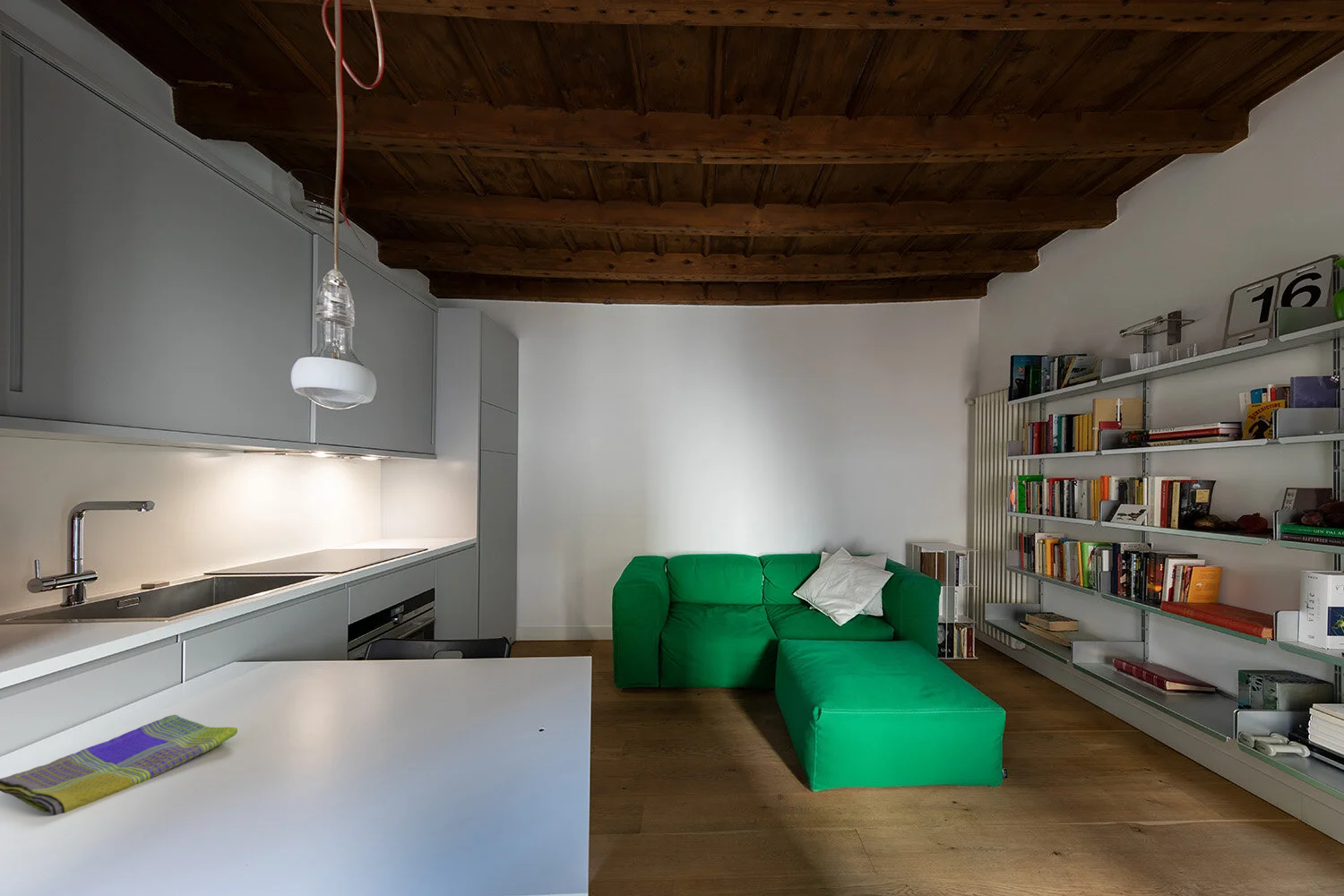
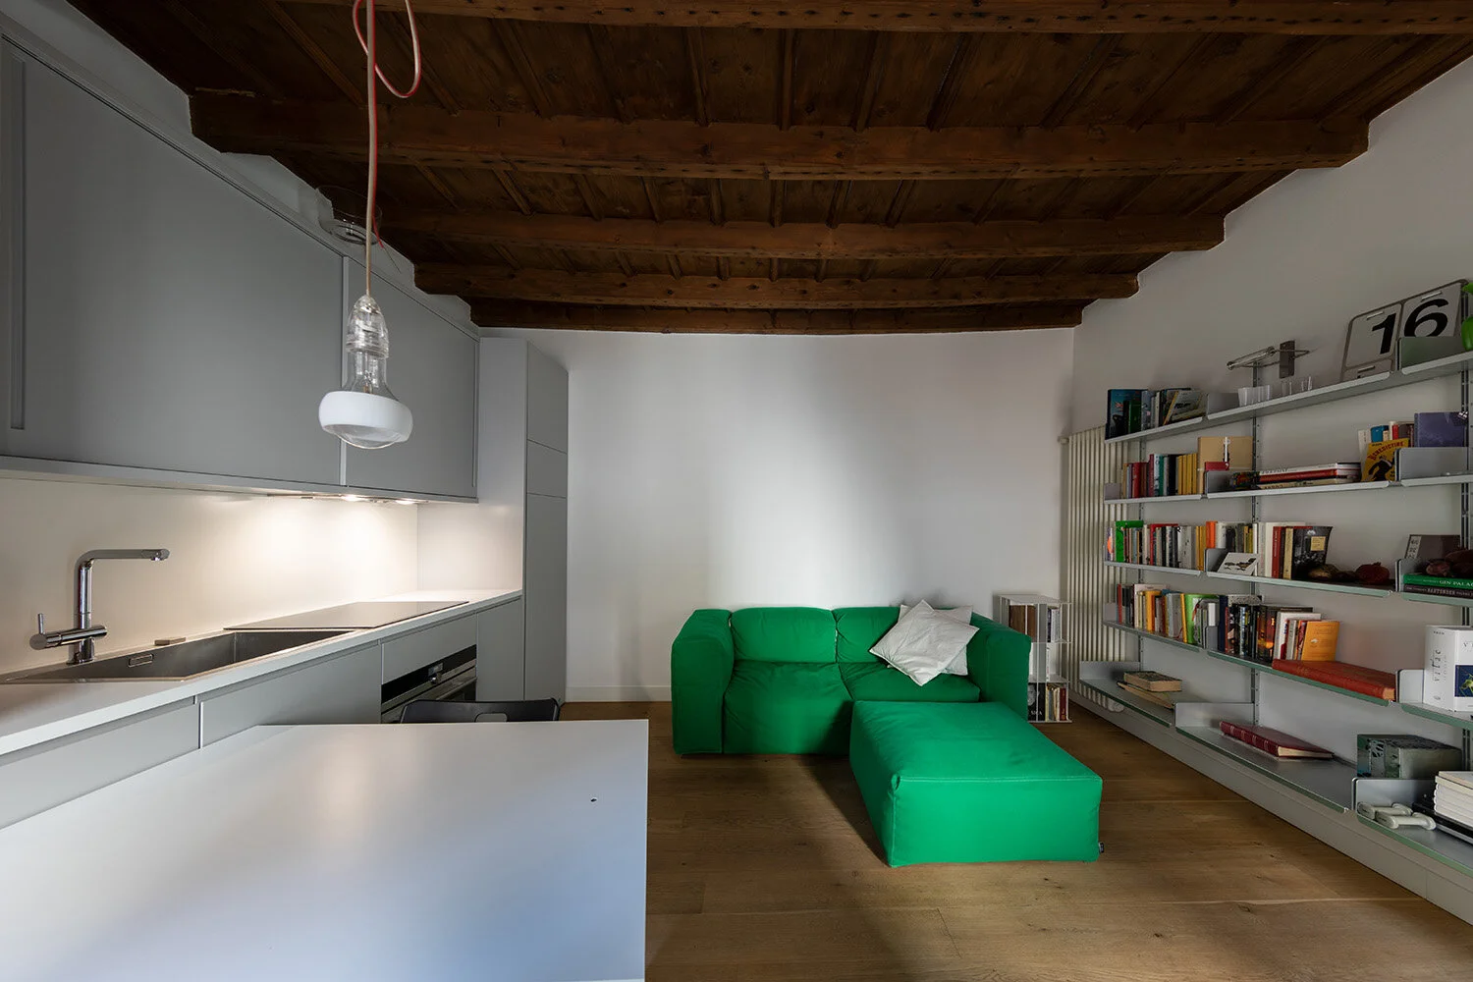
- dish towel (125, 758)
